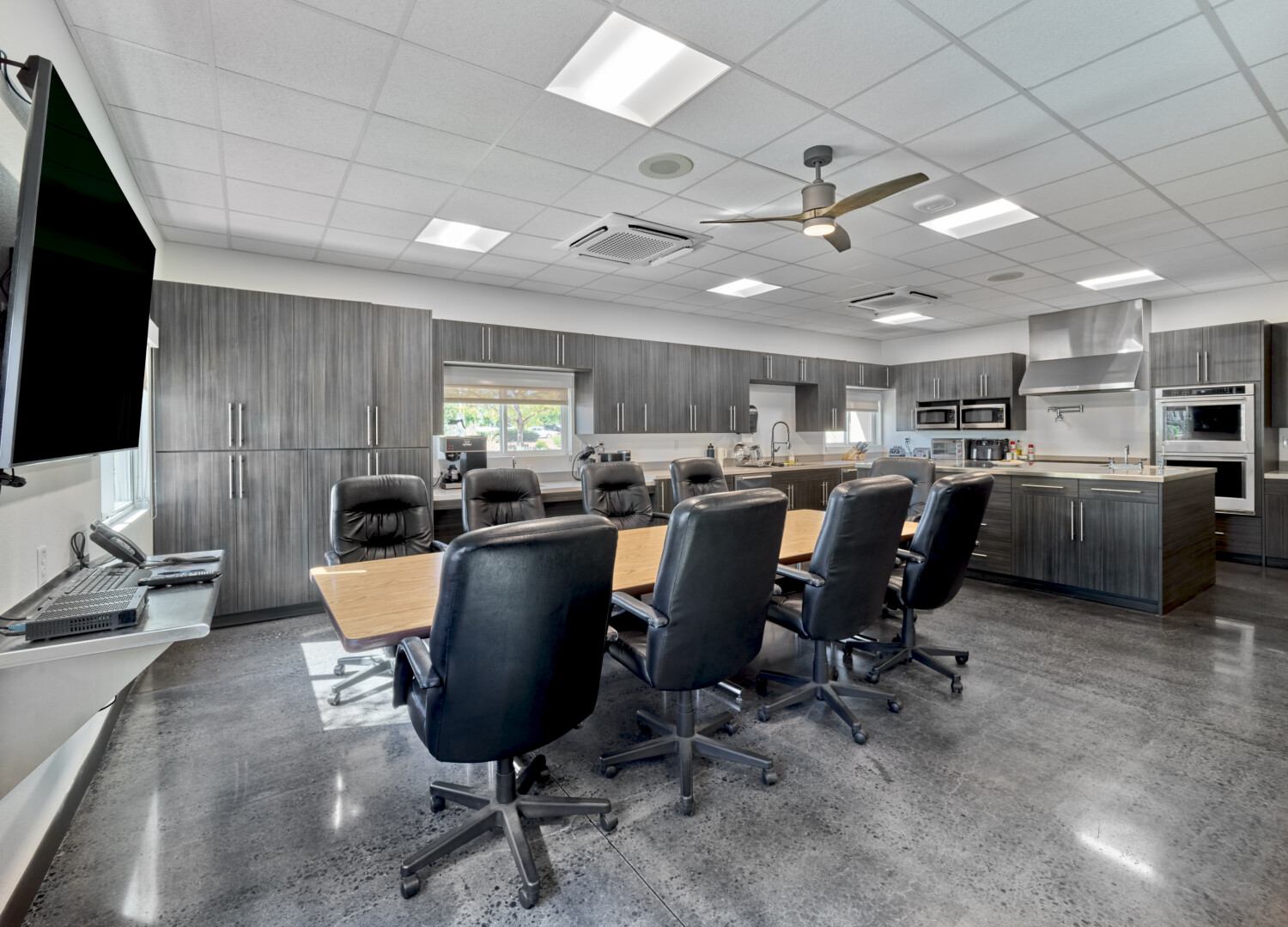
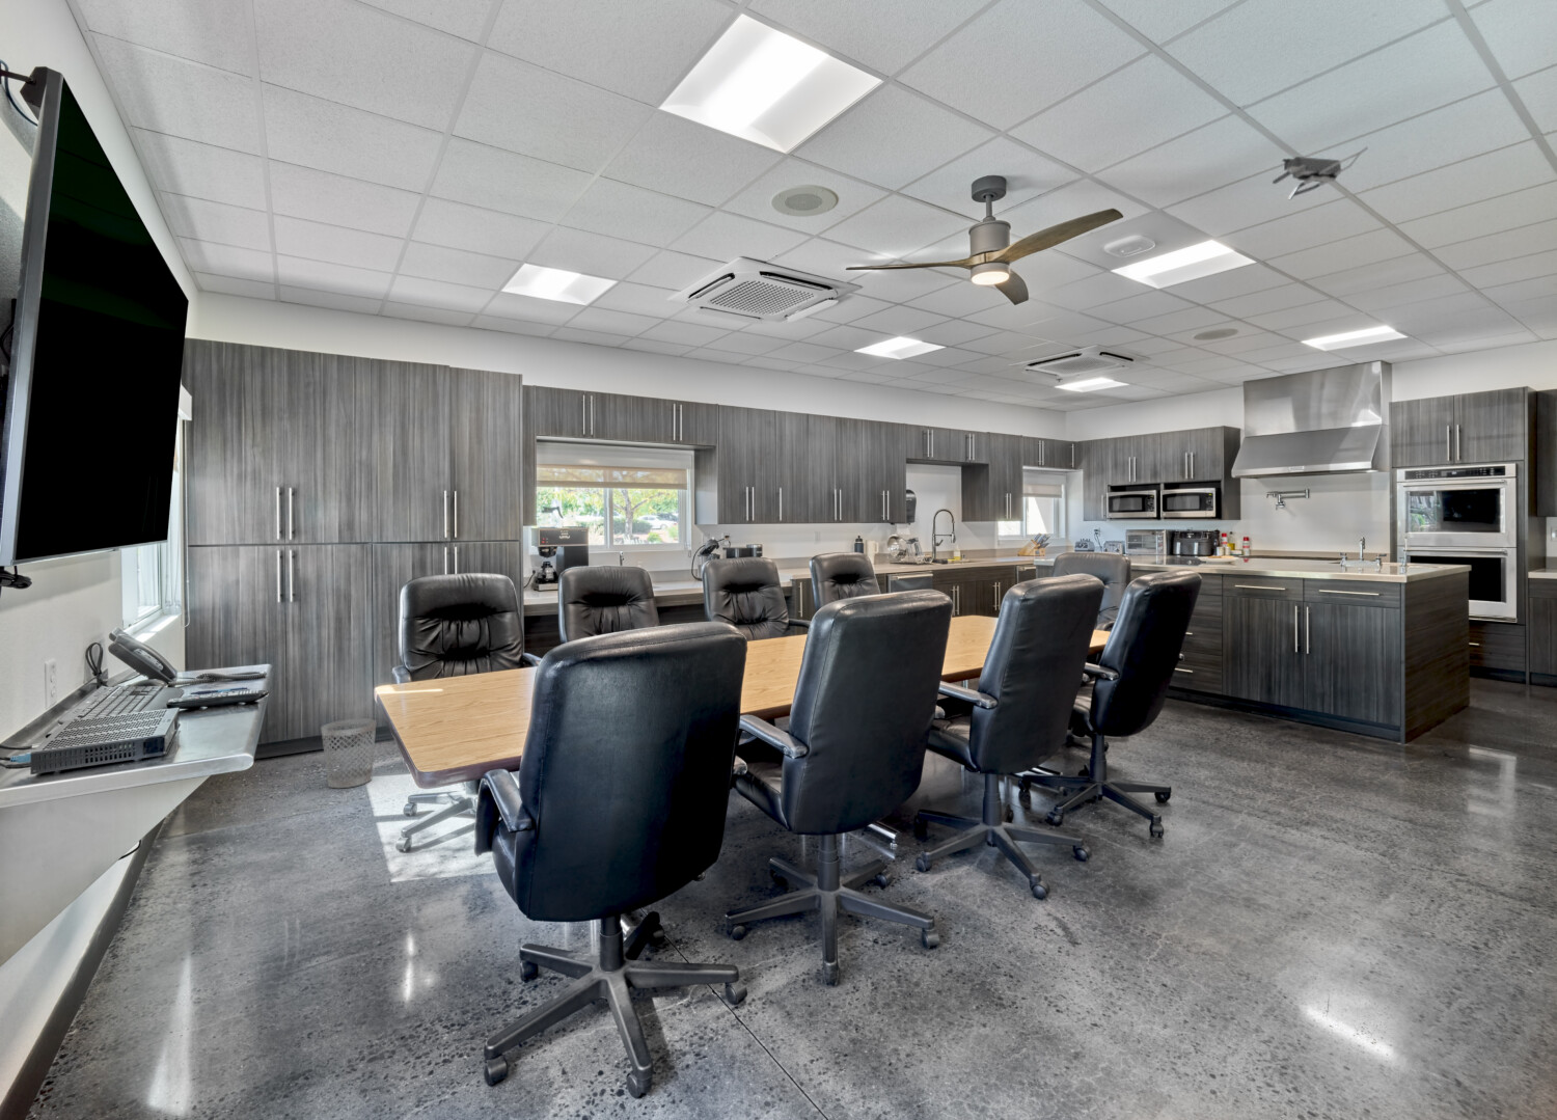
+ wastebasket (349, 753)
+ security camera (1318, 170)
